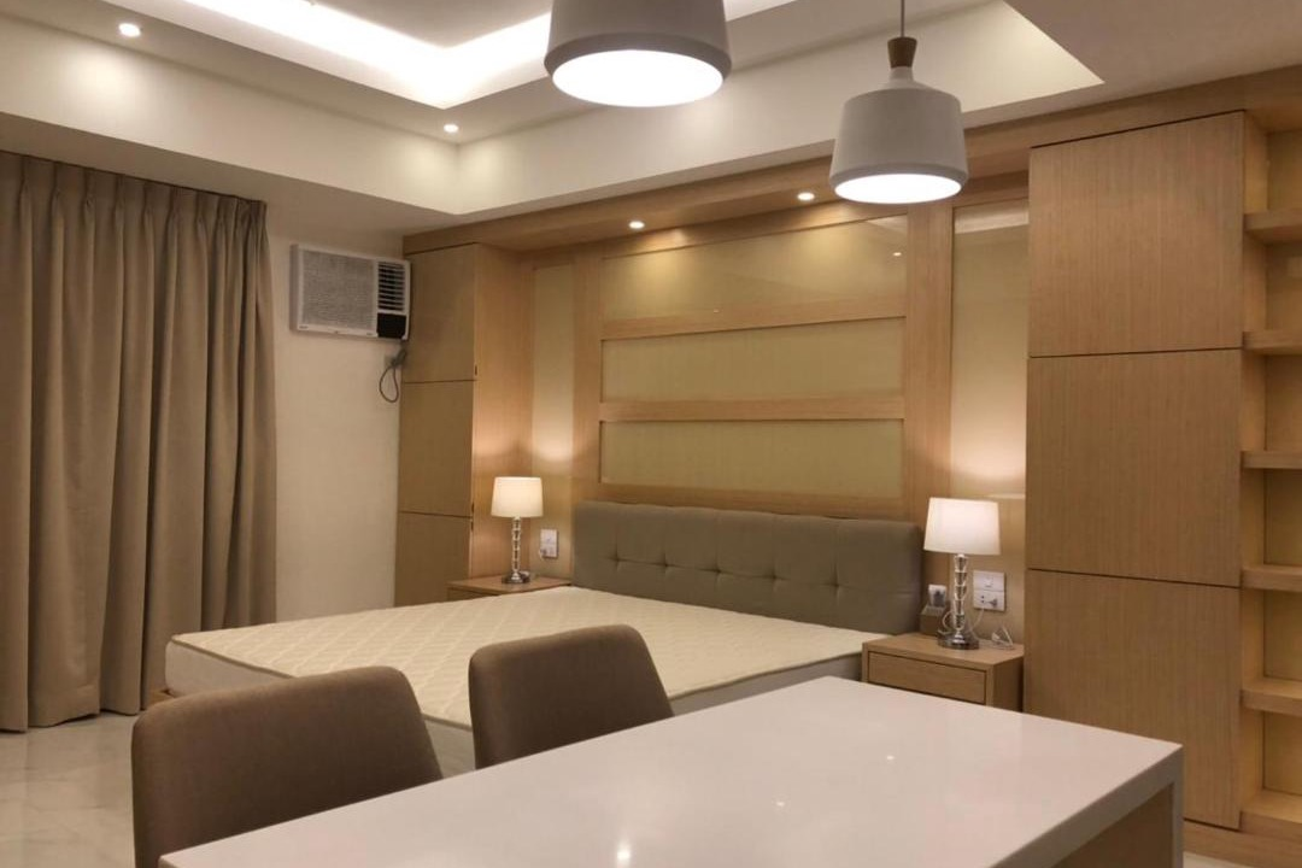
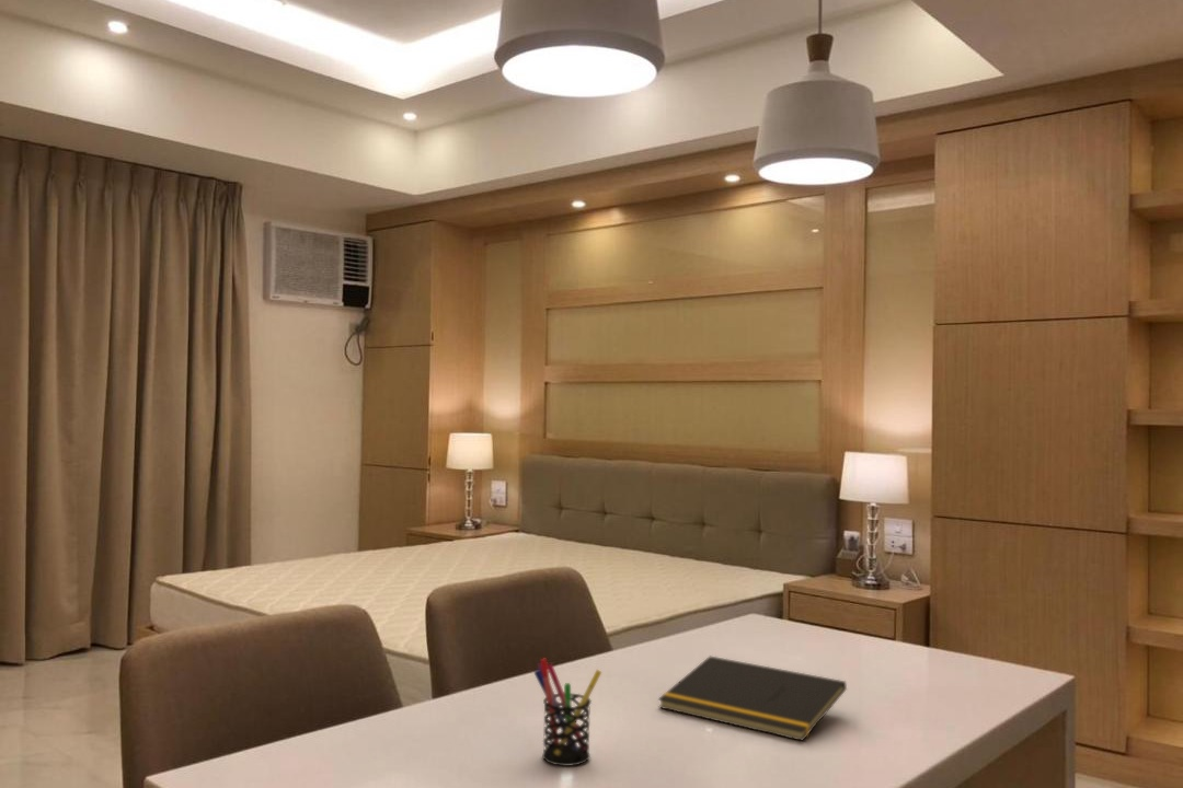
+ pen holder (564, 709)
+ notepad (751, 694)
